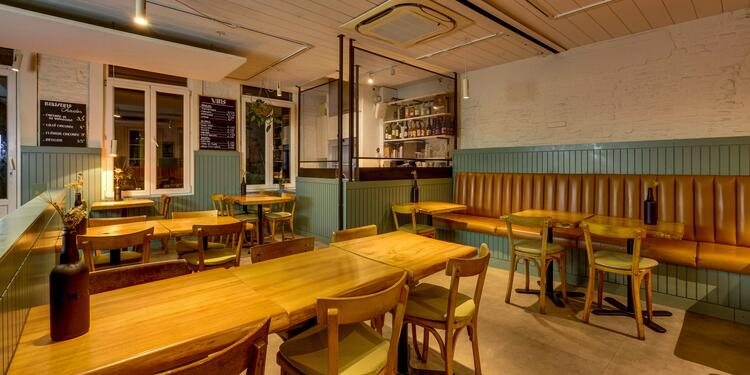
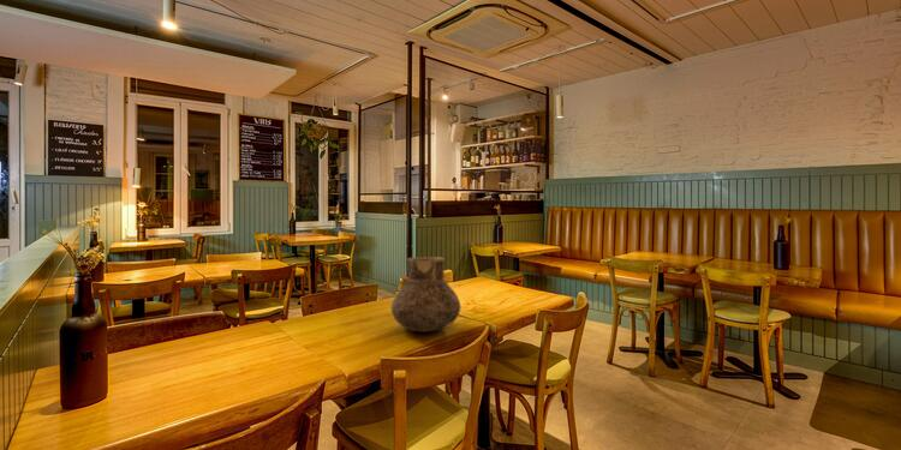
+ vase (425, 293)
